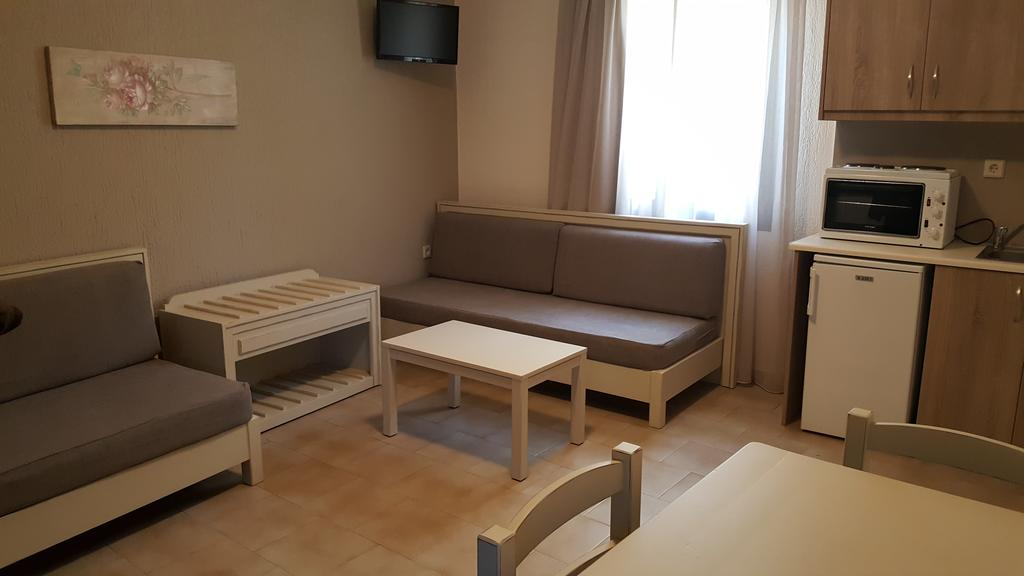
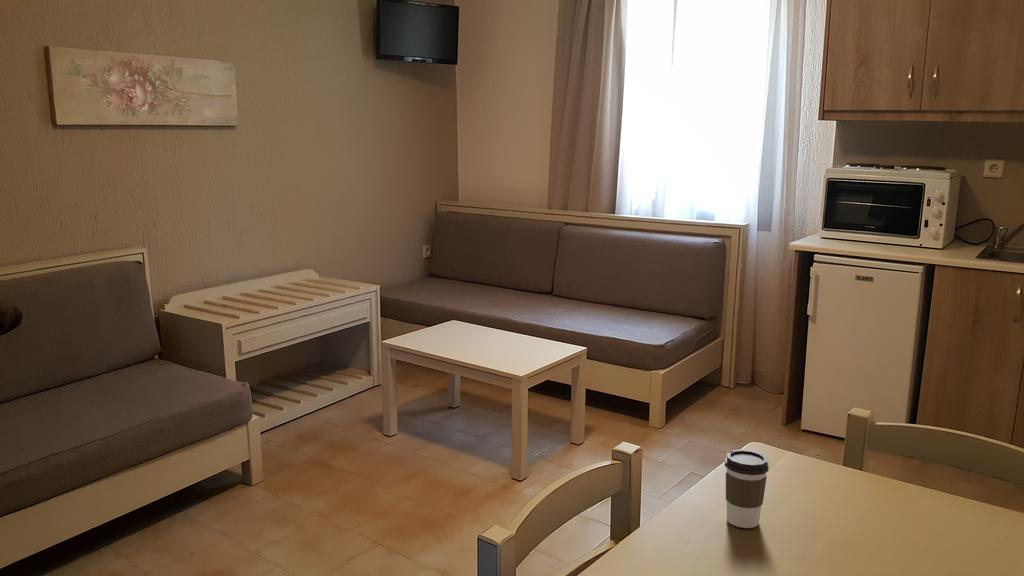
+ coffee cup (744, 489)
